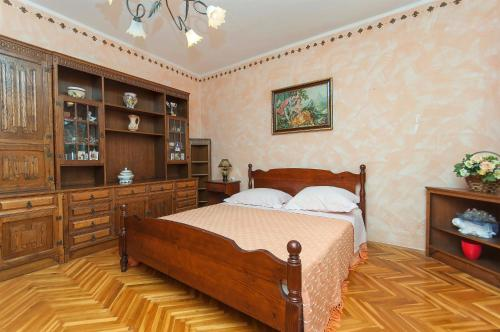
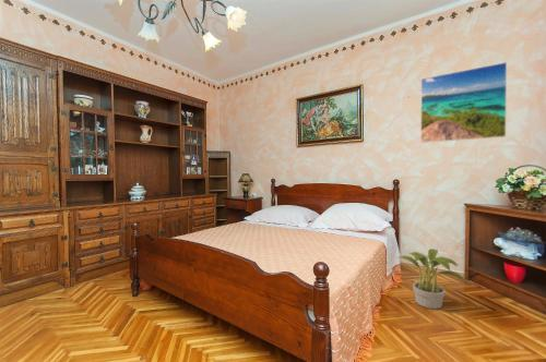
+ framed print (460, 106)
+ potted plant (428, 277)
